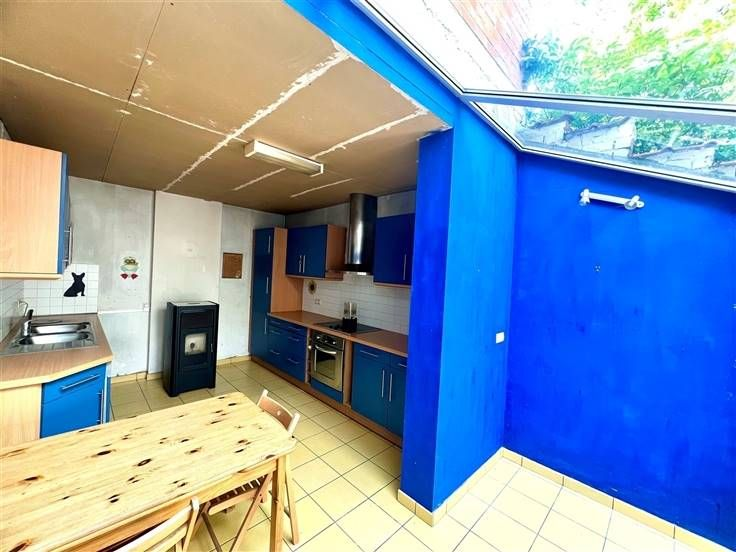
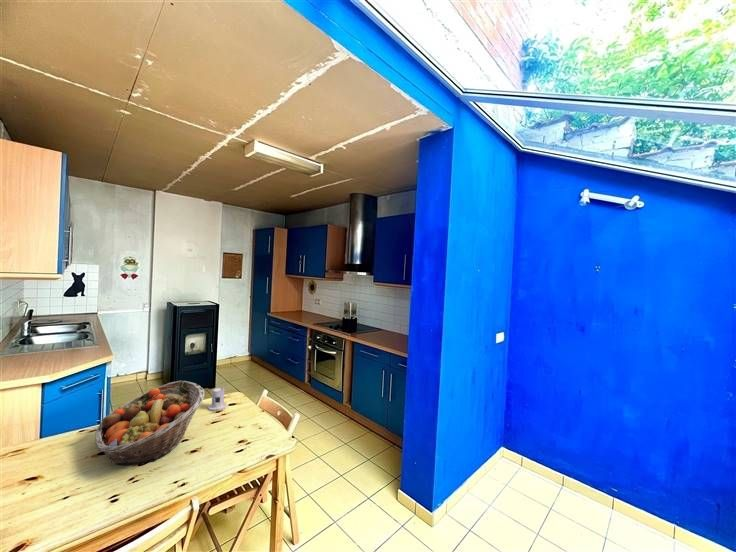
+ candle (217, 397)
+ fruit basket (153, 418)
